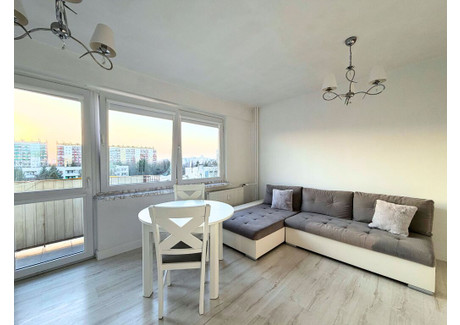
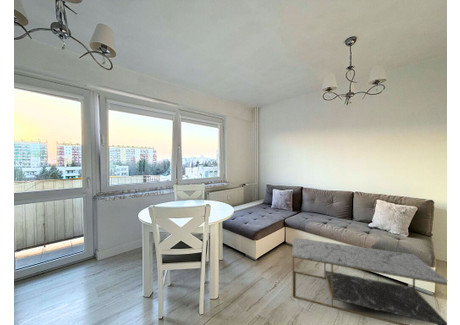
+ coffee table (353, 276)
